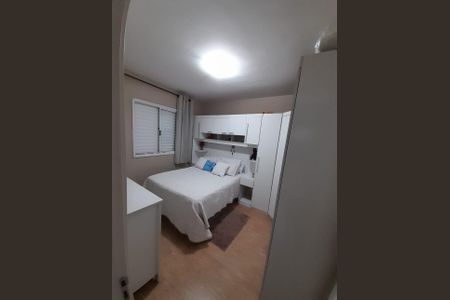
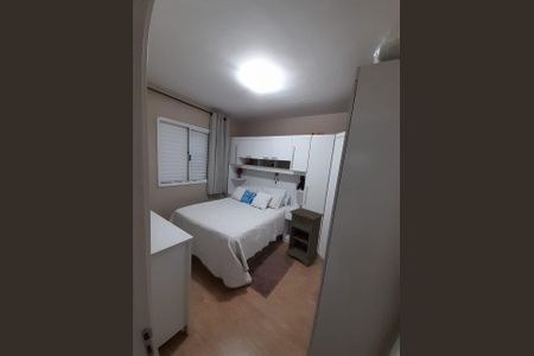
+ nightstand (304, 234)
